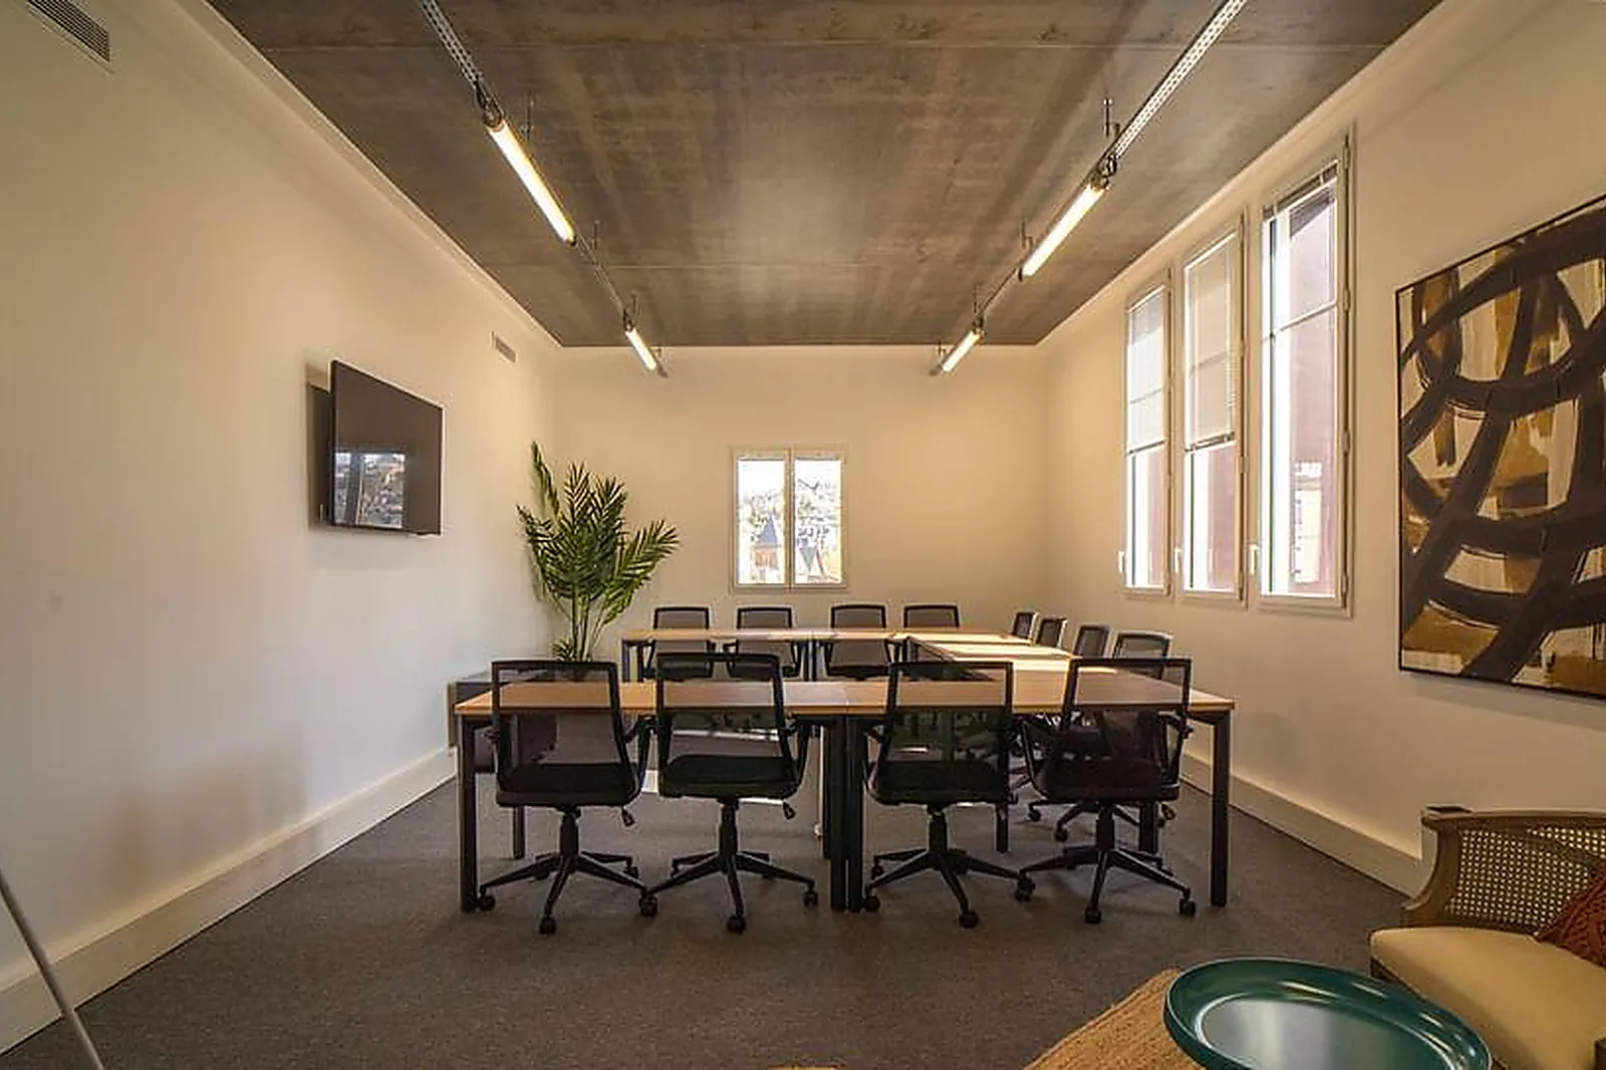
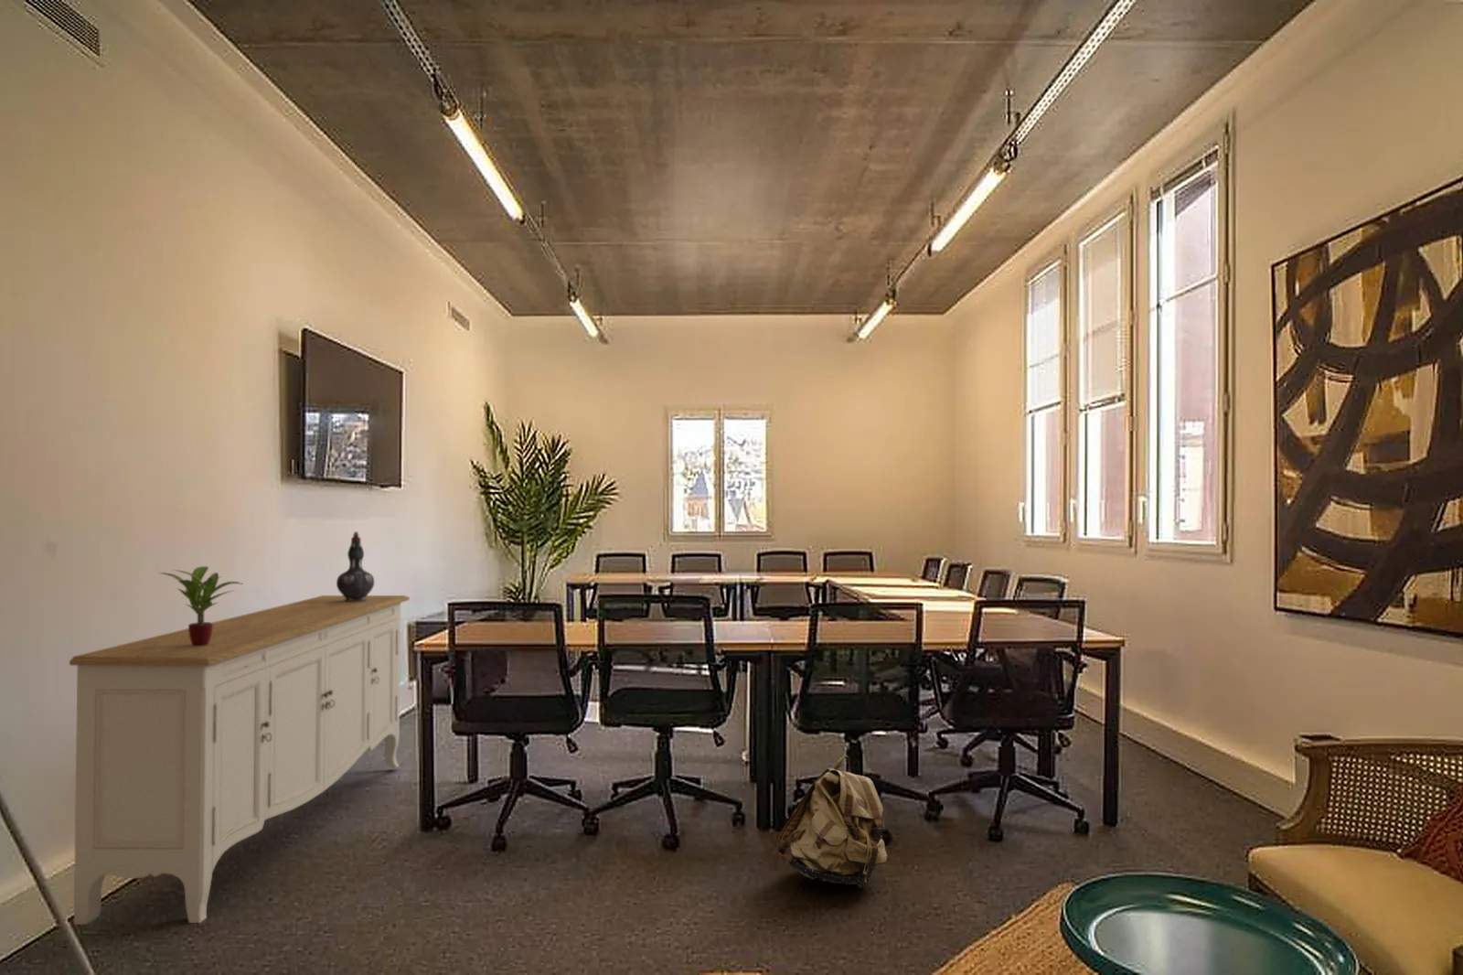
+ decorative vase (356, 565)
+ potted plant (203, 605)
+ backpack (829, 819)
+ sideboard (276, 723)
